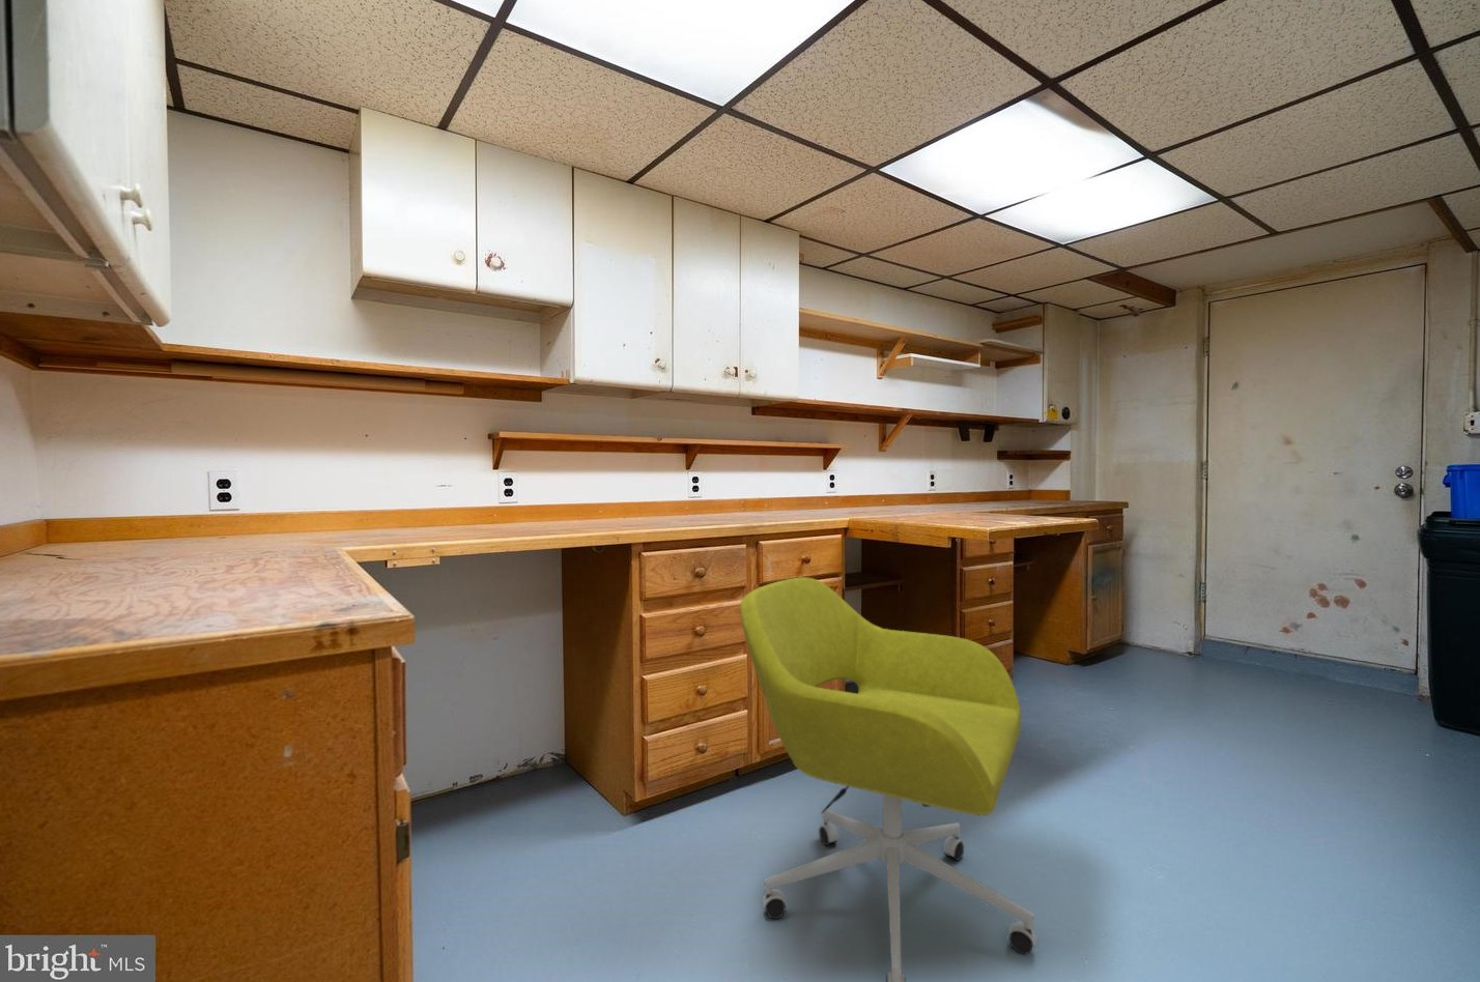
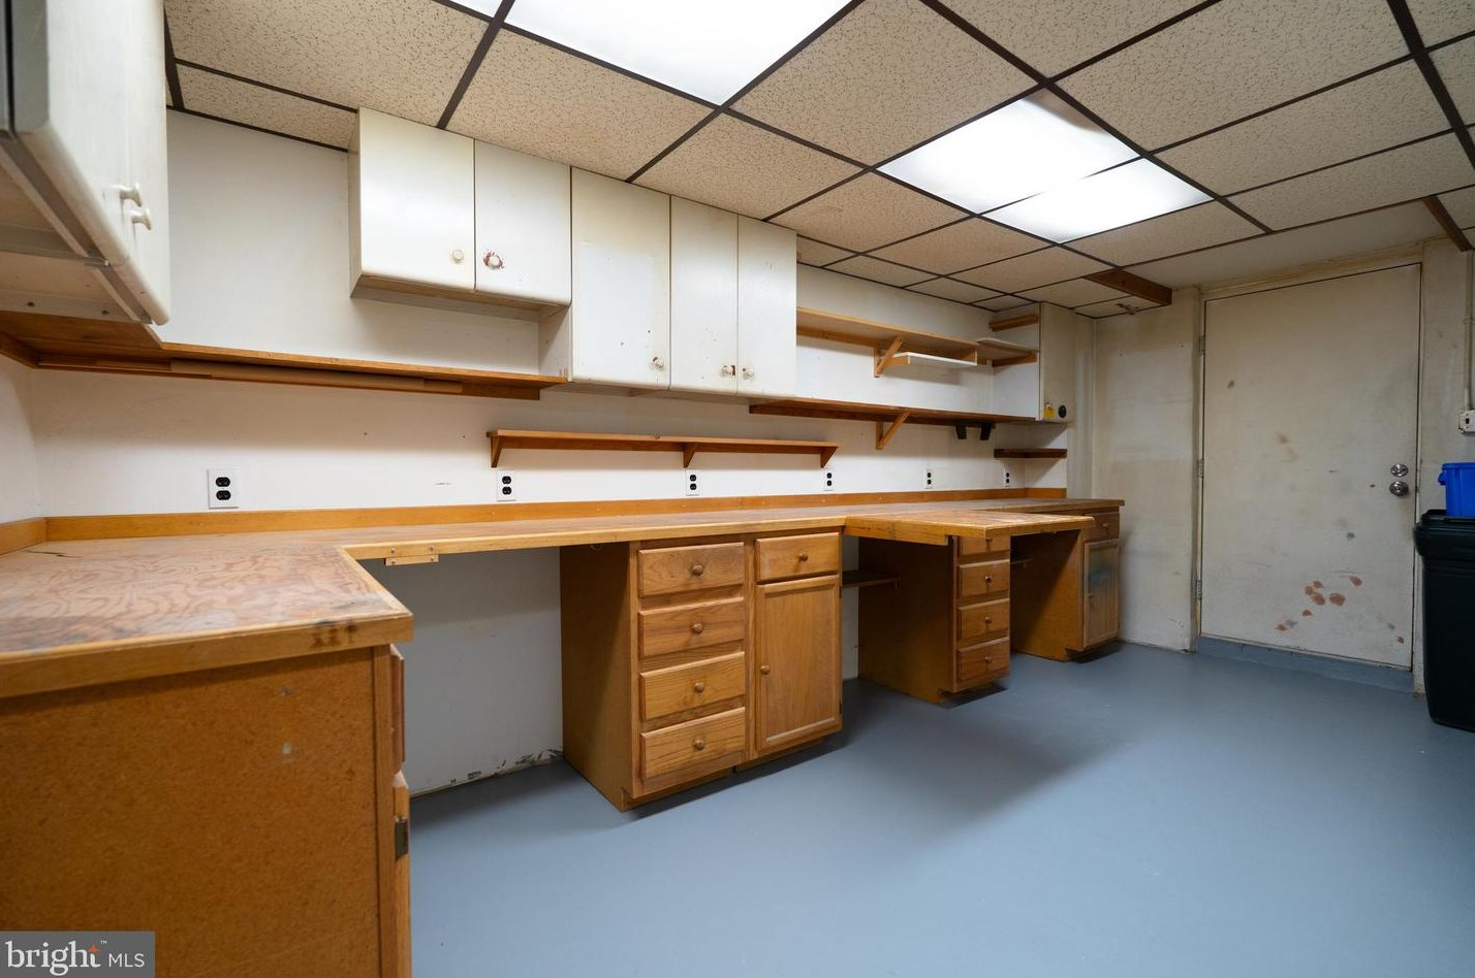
- office chair (891, 750)
